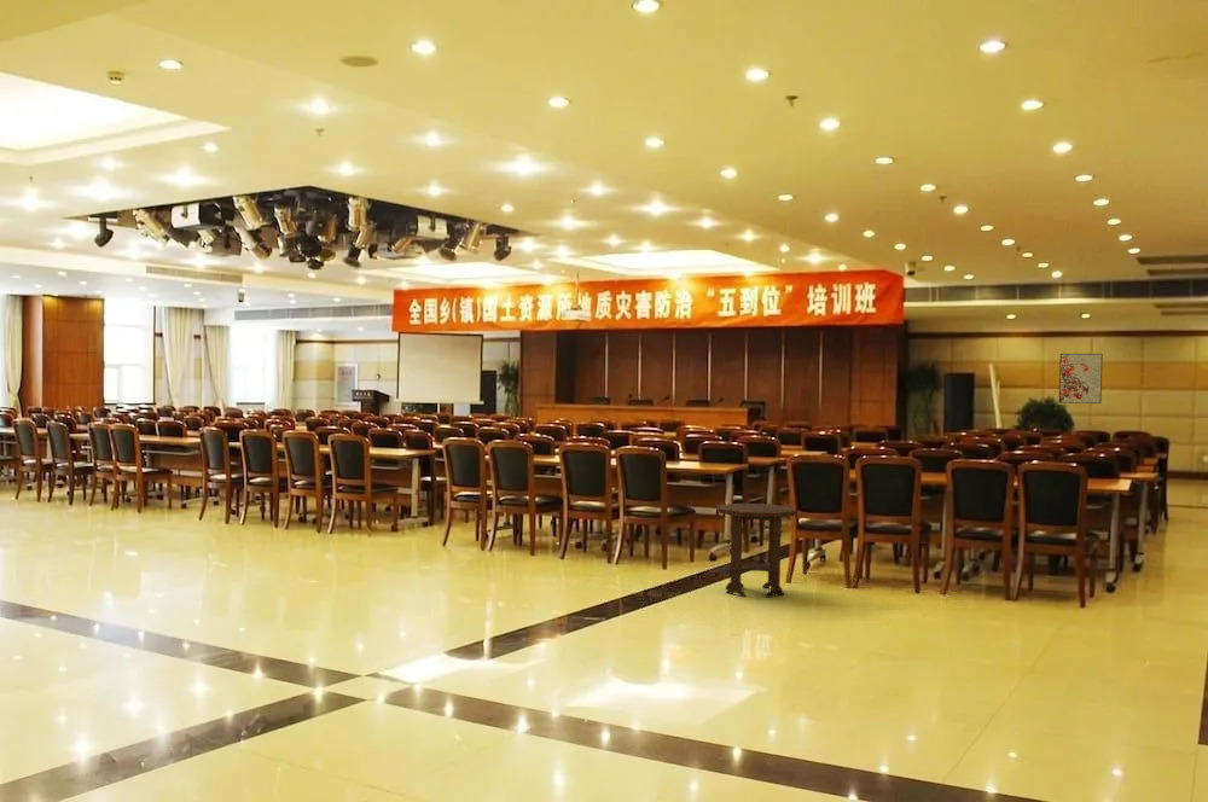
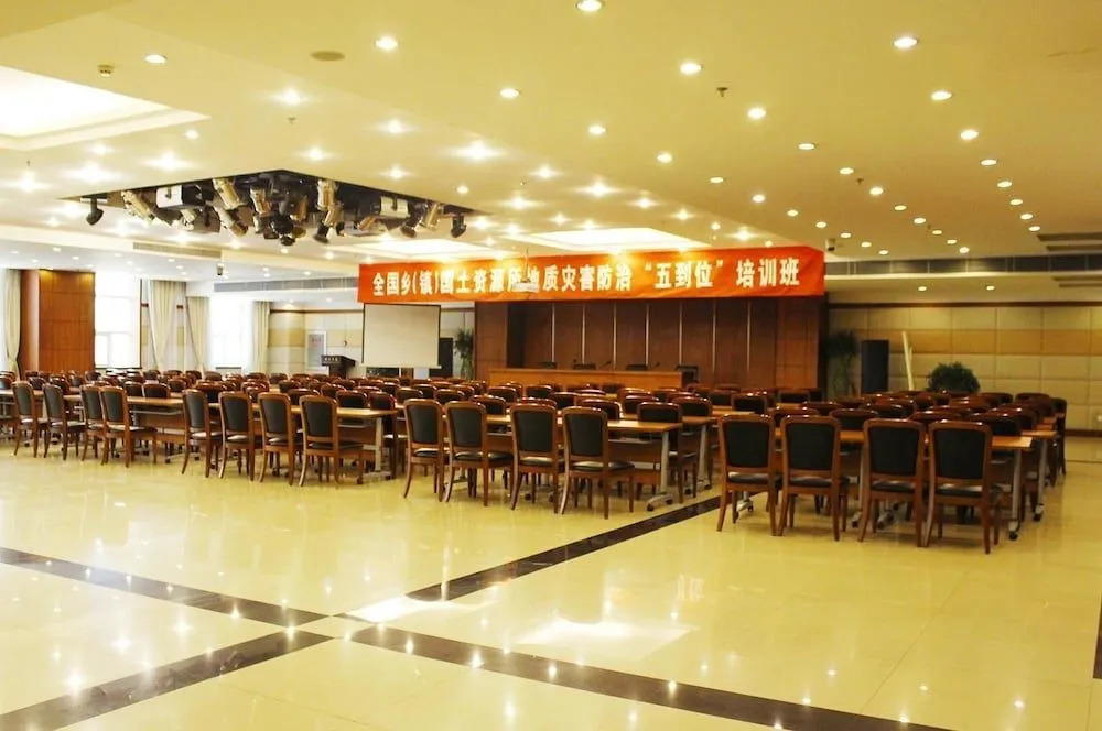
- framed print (1080, 378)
- side table (768, 550)
